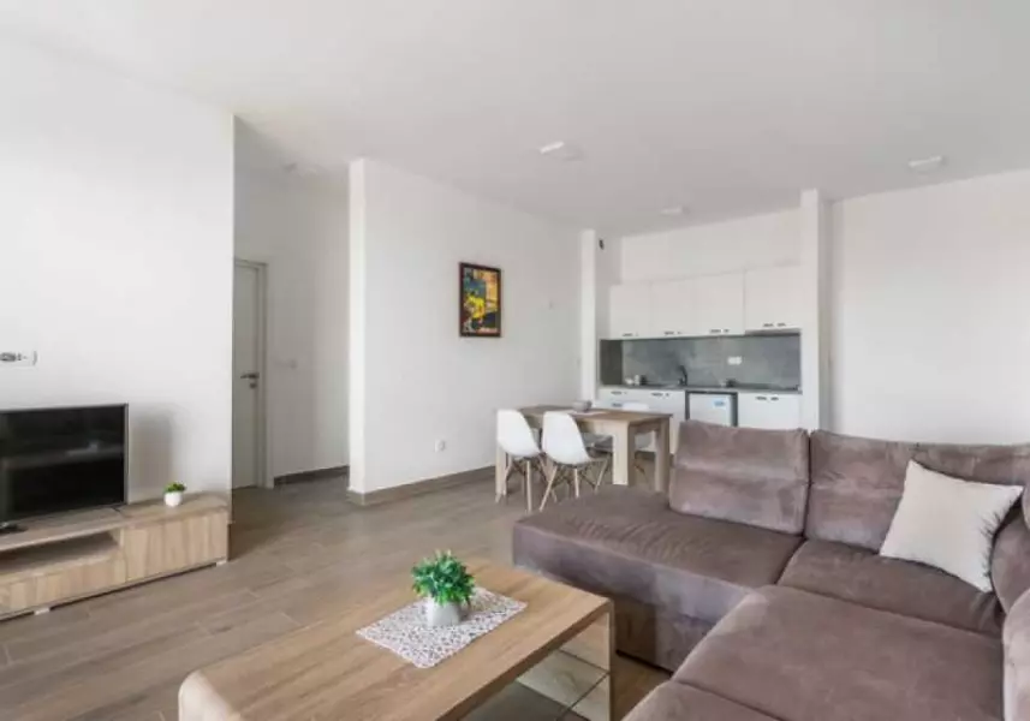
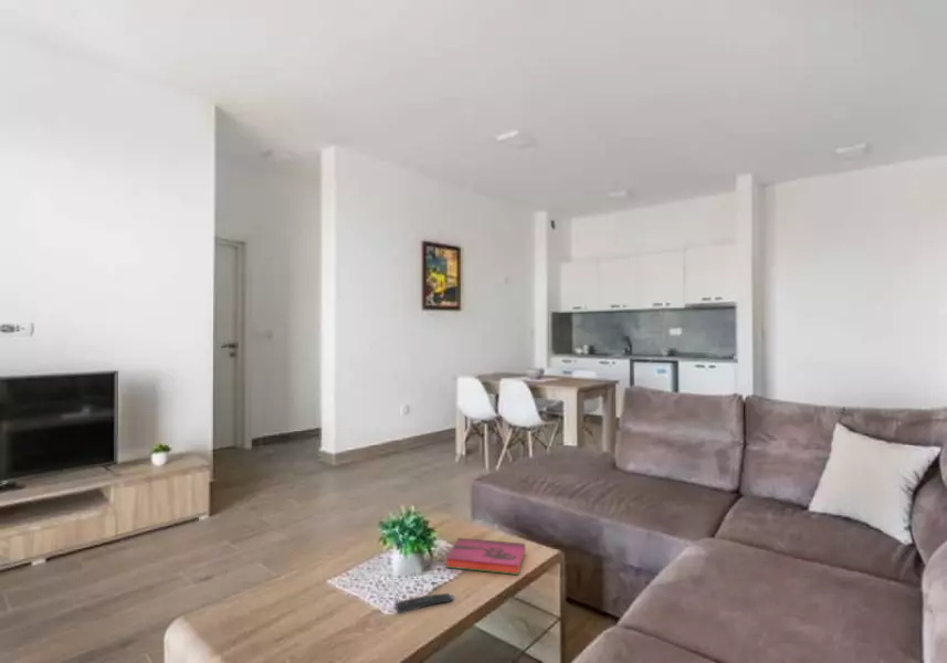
+ remote control (425, 601)
+ hardback book (486, 555)
